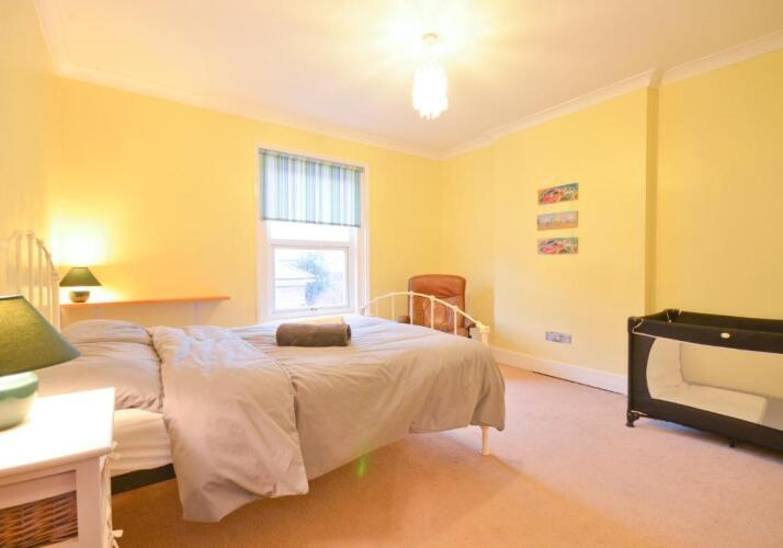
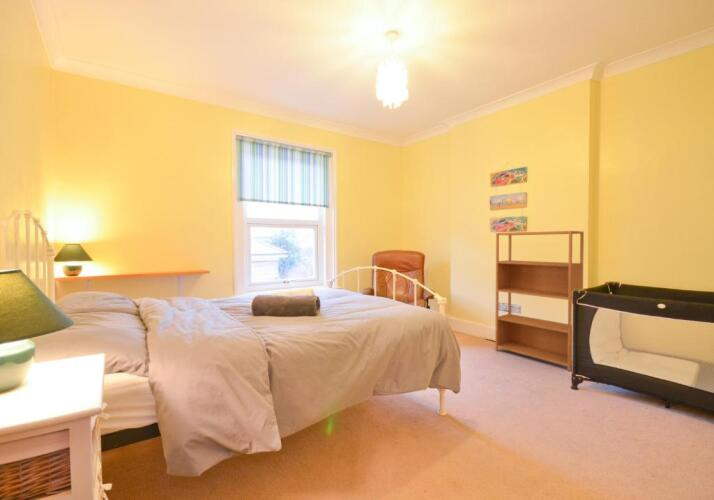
+ bookshelf (536, 294)
